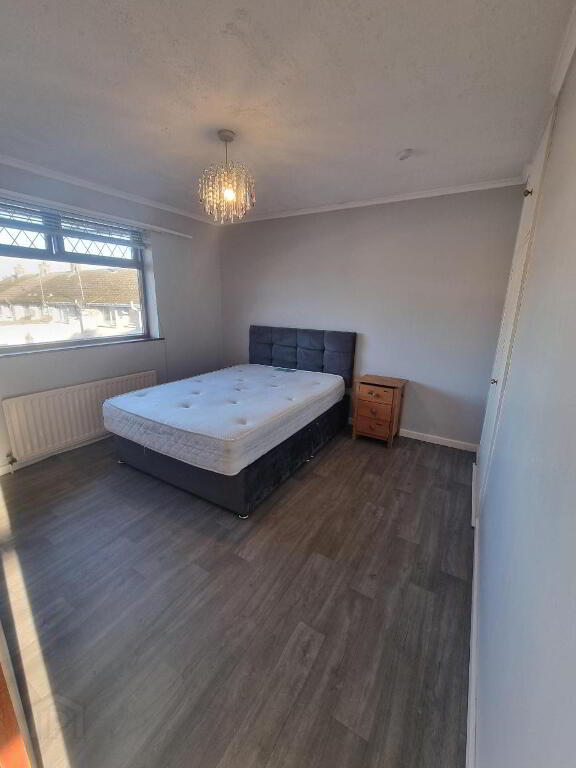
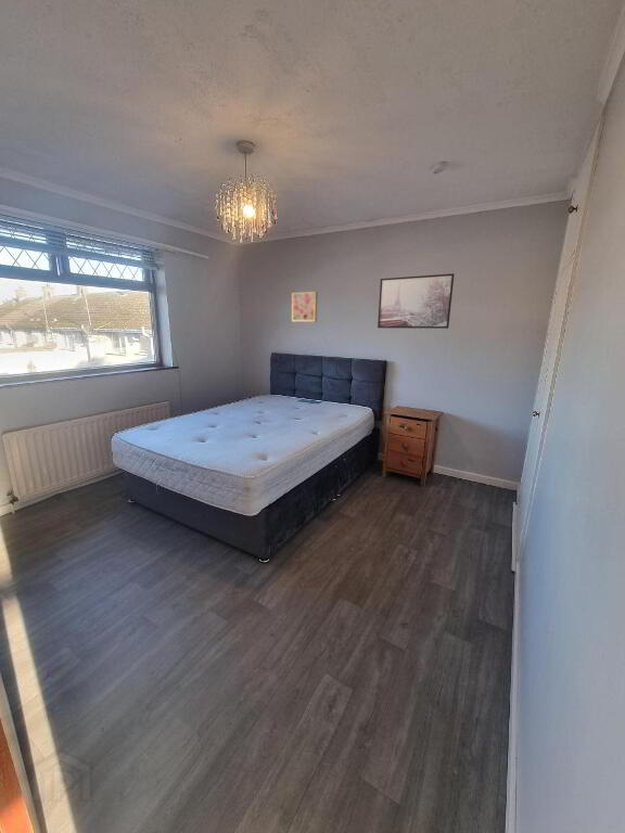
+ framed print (412, 303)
+ wall art (304, 307)
